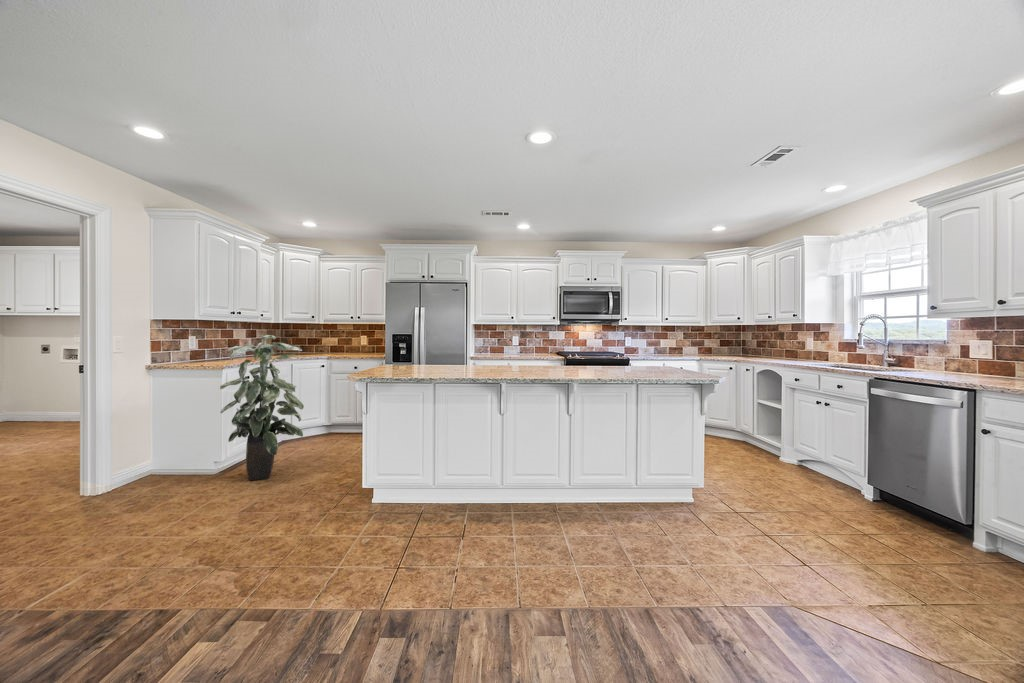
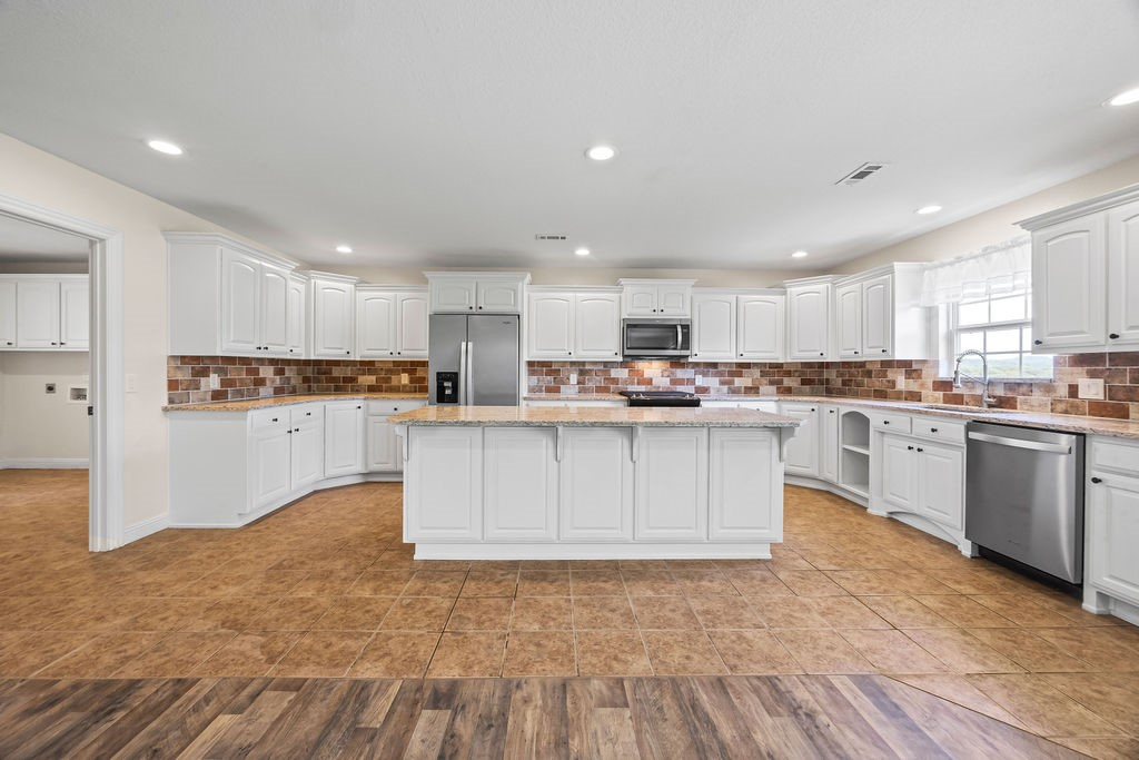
- indoor plant (265, 406)
